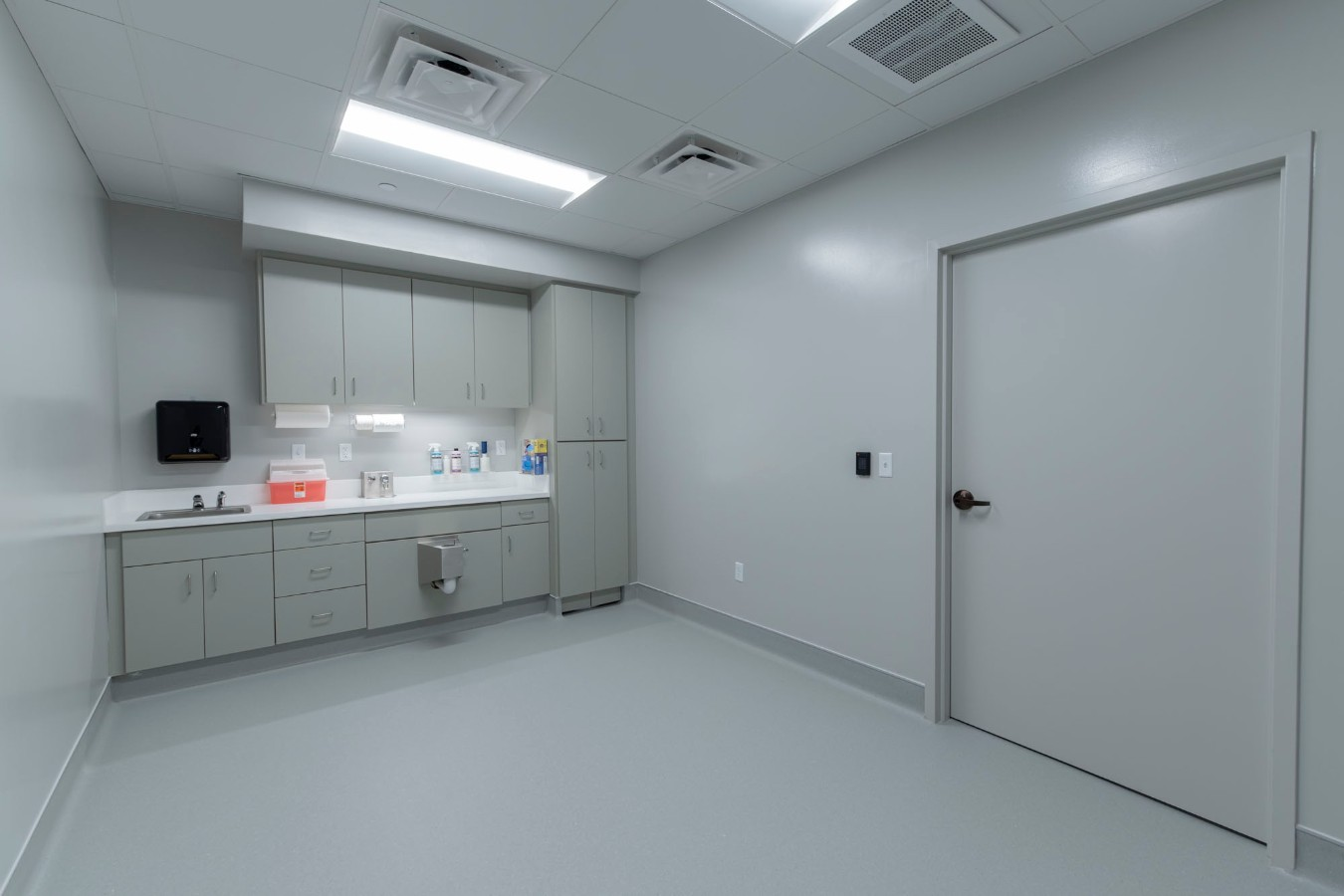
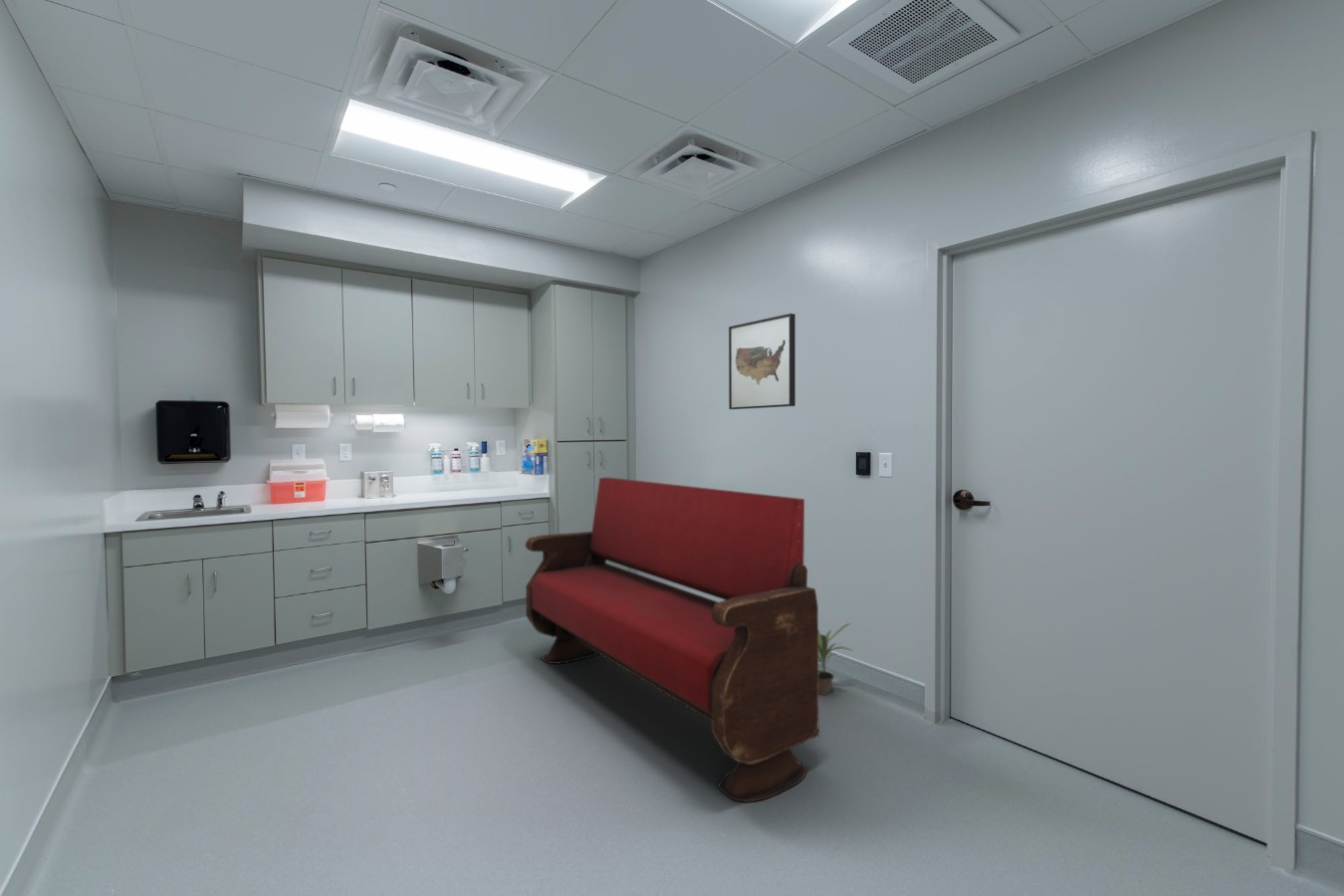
+ wall art (760, 363)
+ bench (644, 595)
+ potted plant (823, 658)
